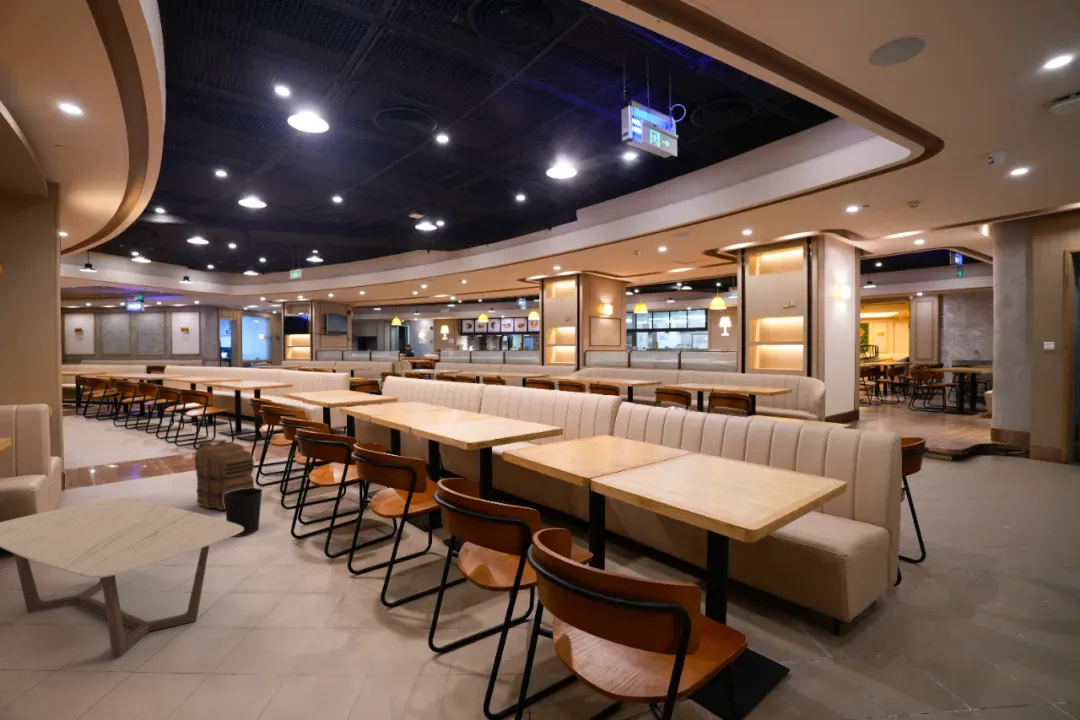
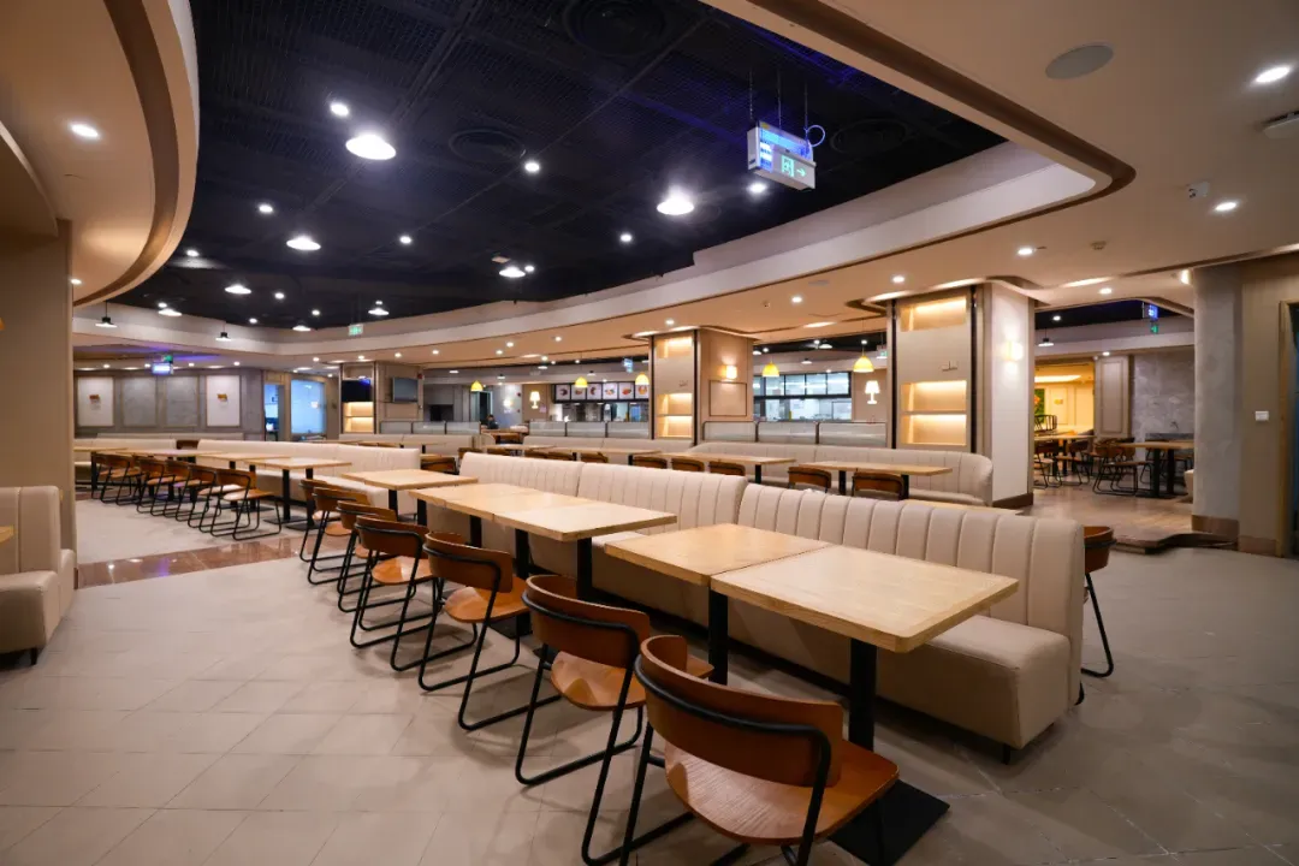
- wastebasket (243, 512)
- backpack (224, 473)
- coffee table (111, 571)
